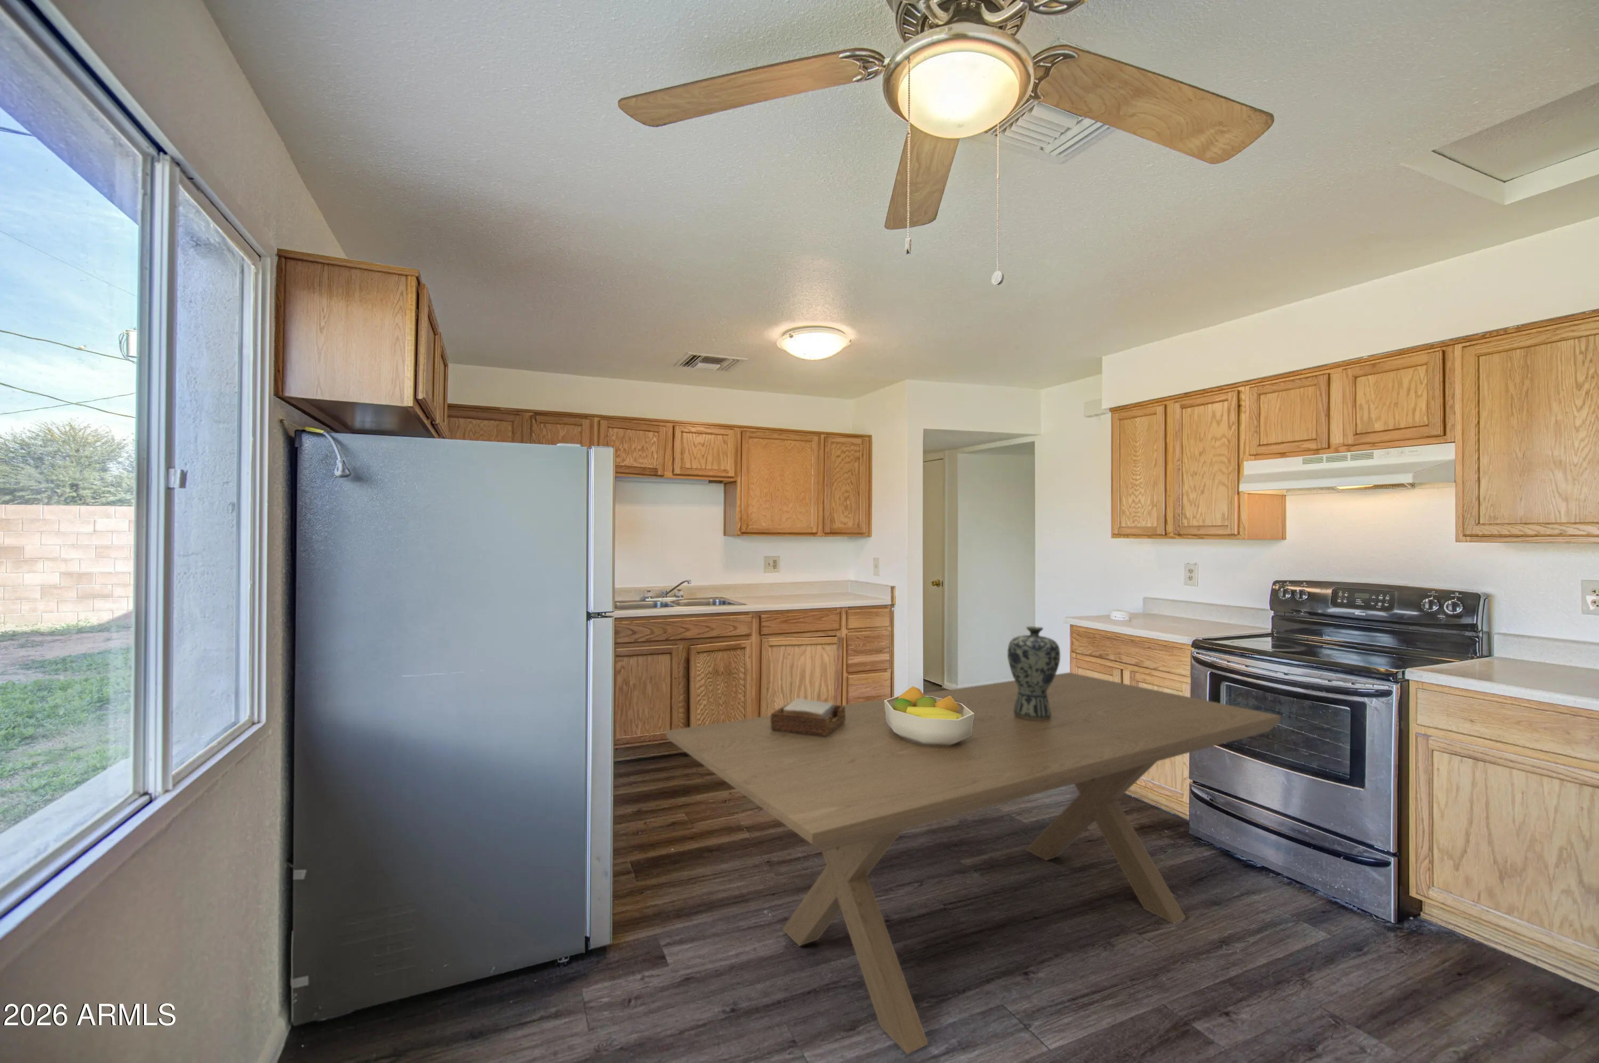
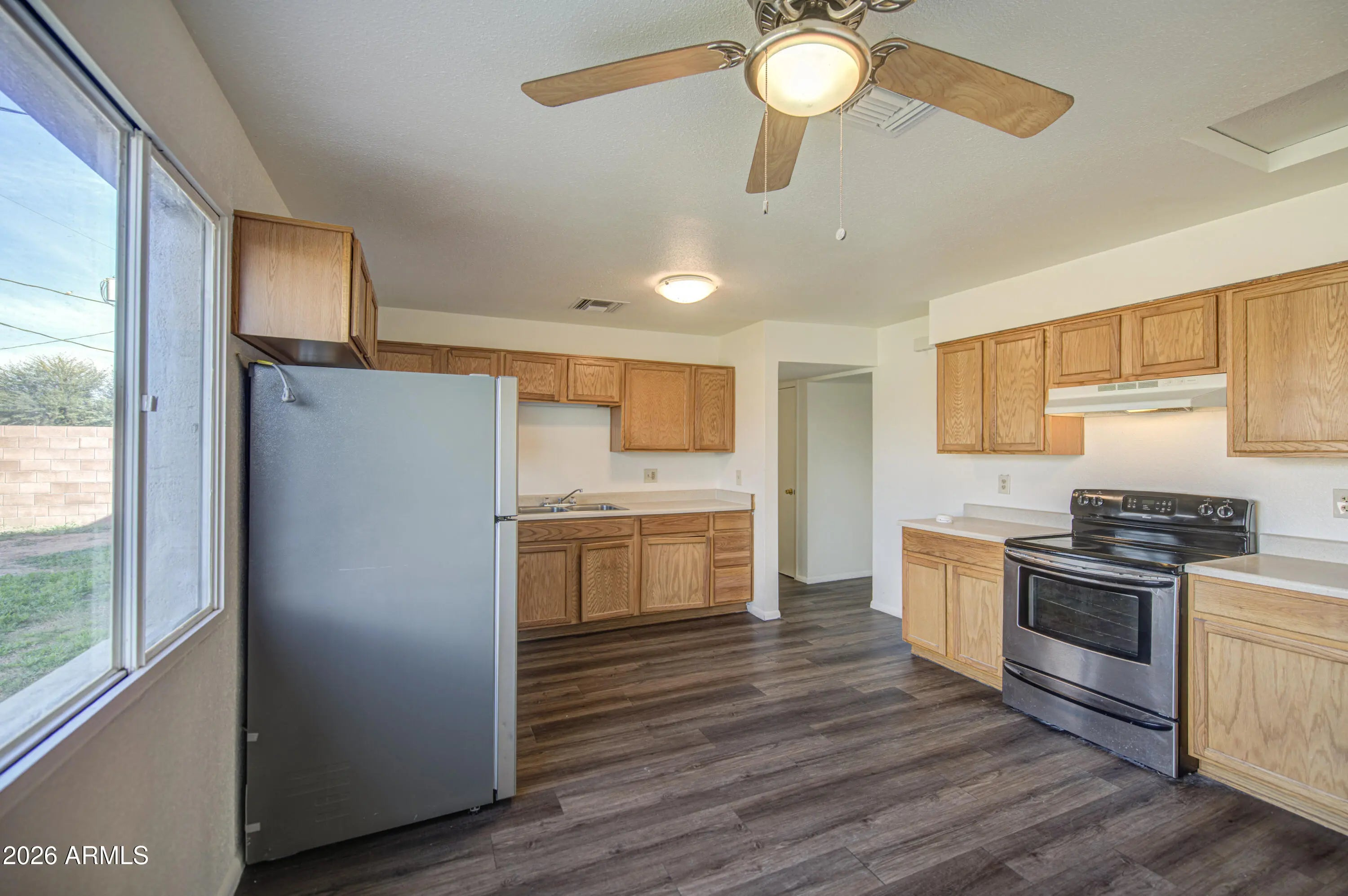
- fruit bowl (928, 714)
- vase (1033, 670)
- napkin holder (808, 714)
- dining table (983, 808)
